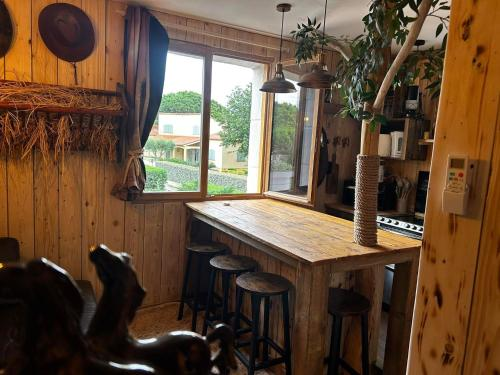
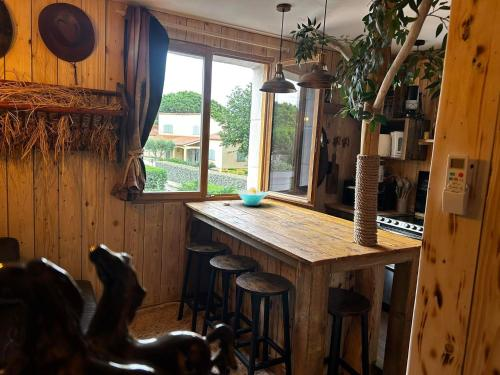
+ fruit bowl (252, 195)
